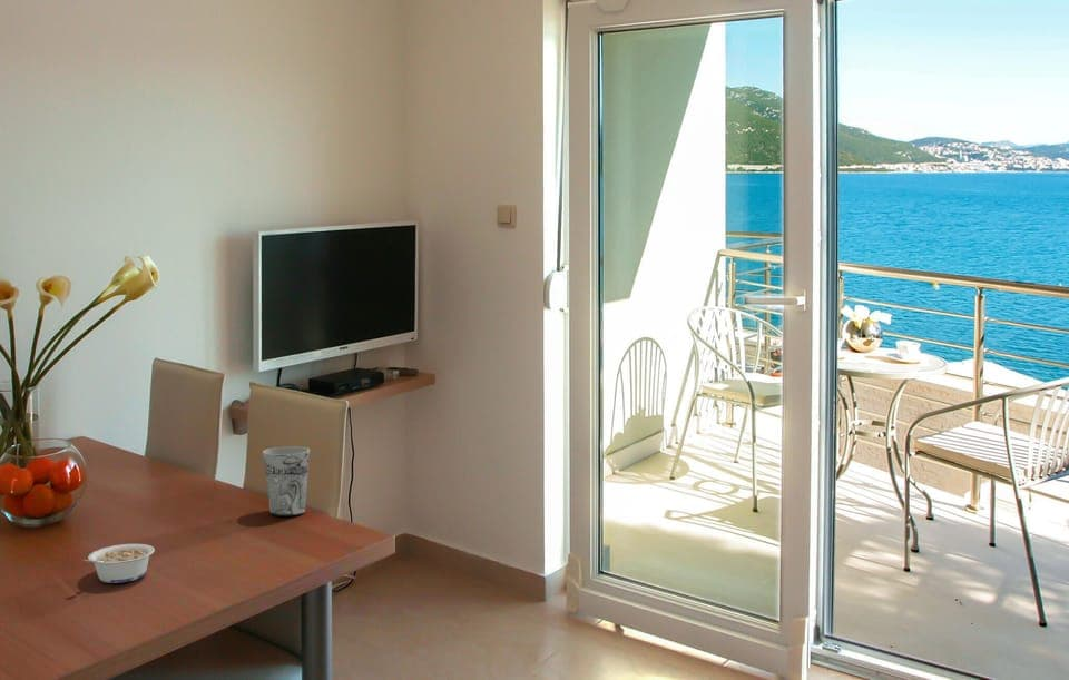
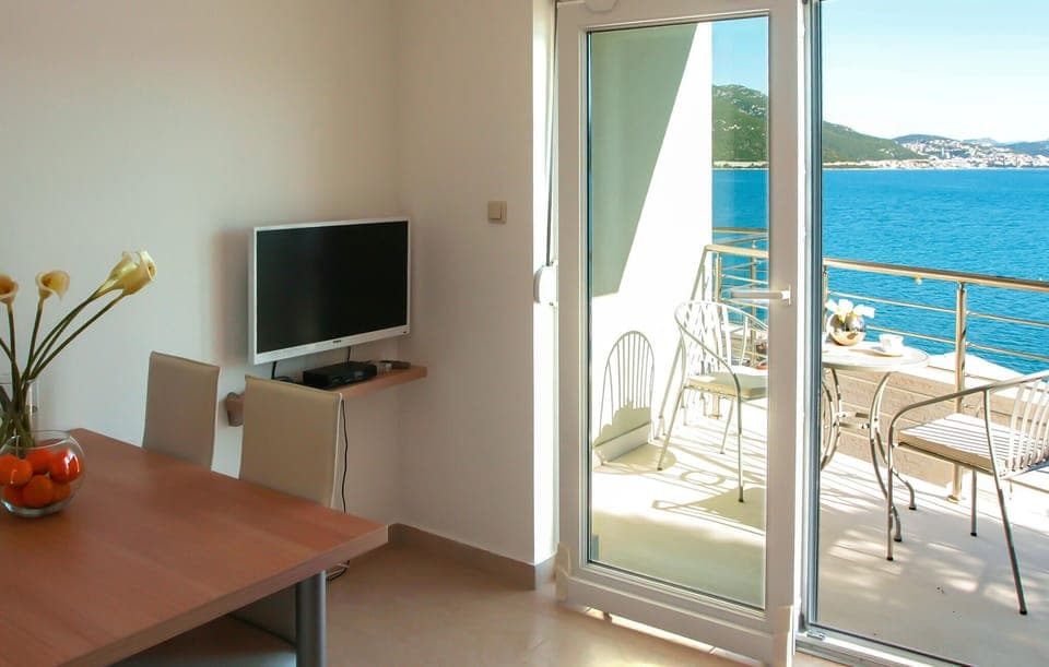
- legume (121, 562)
- cup (286, 481)
